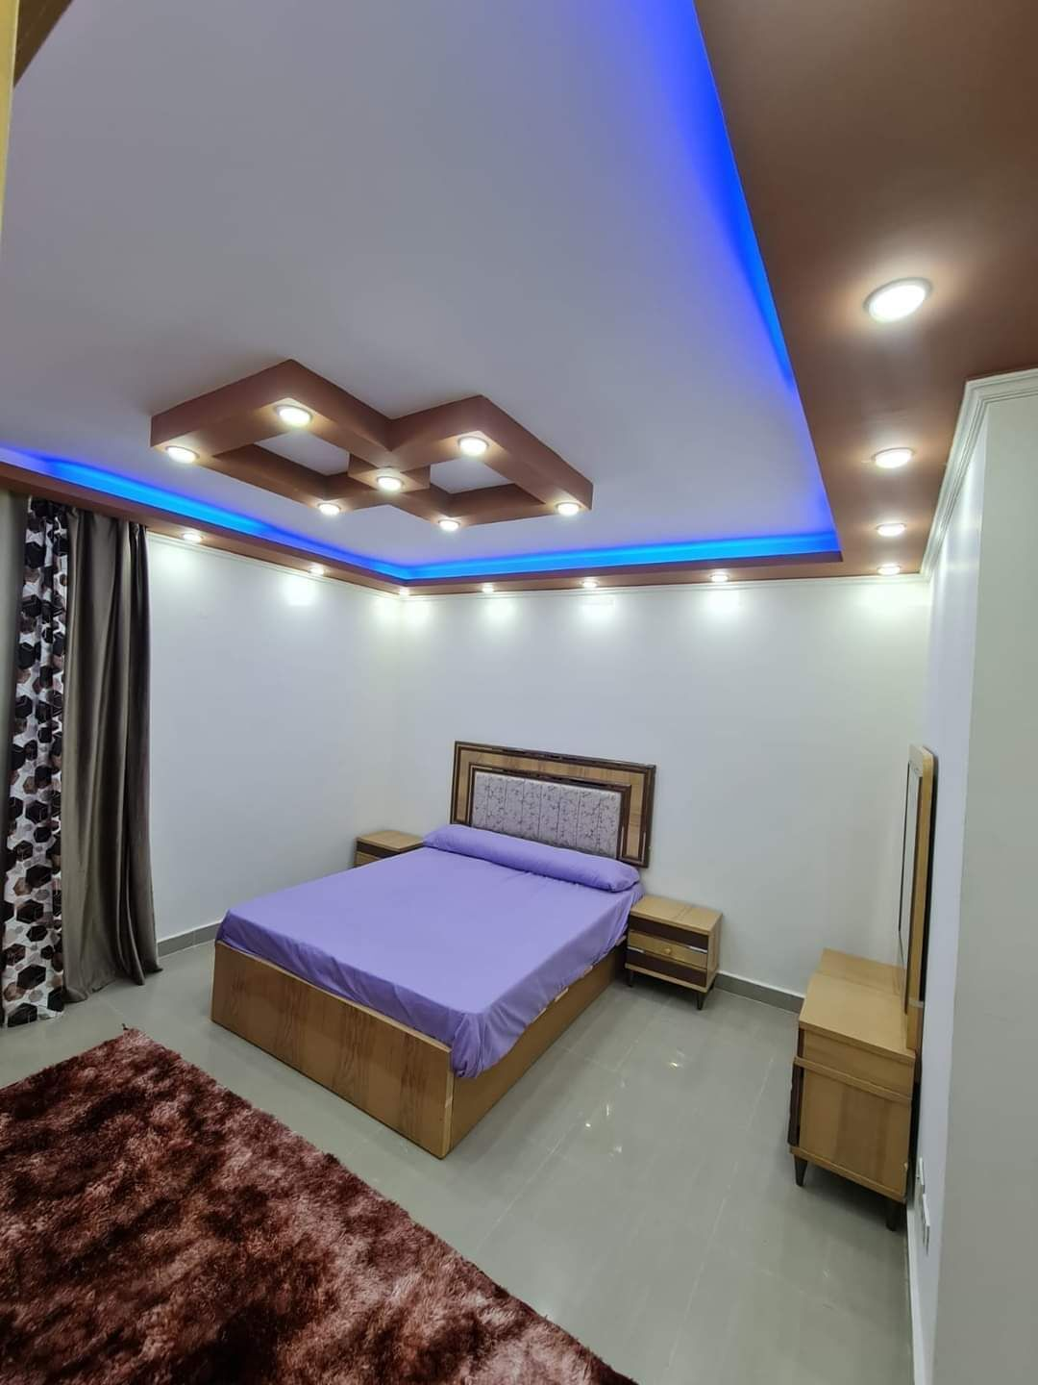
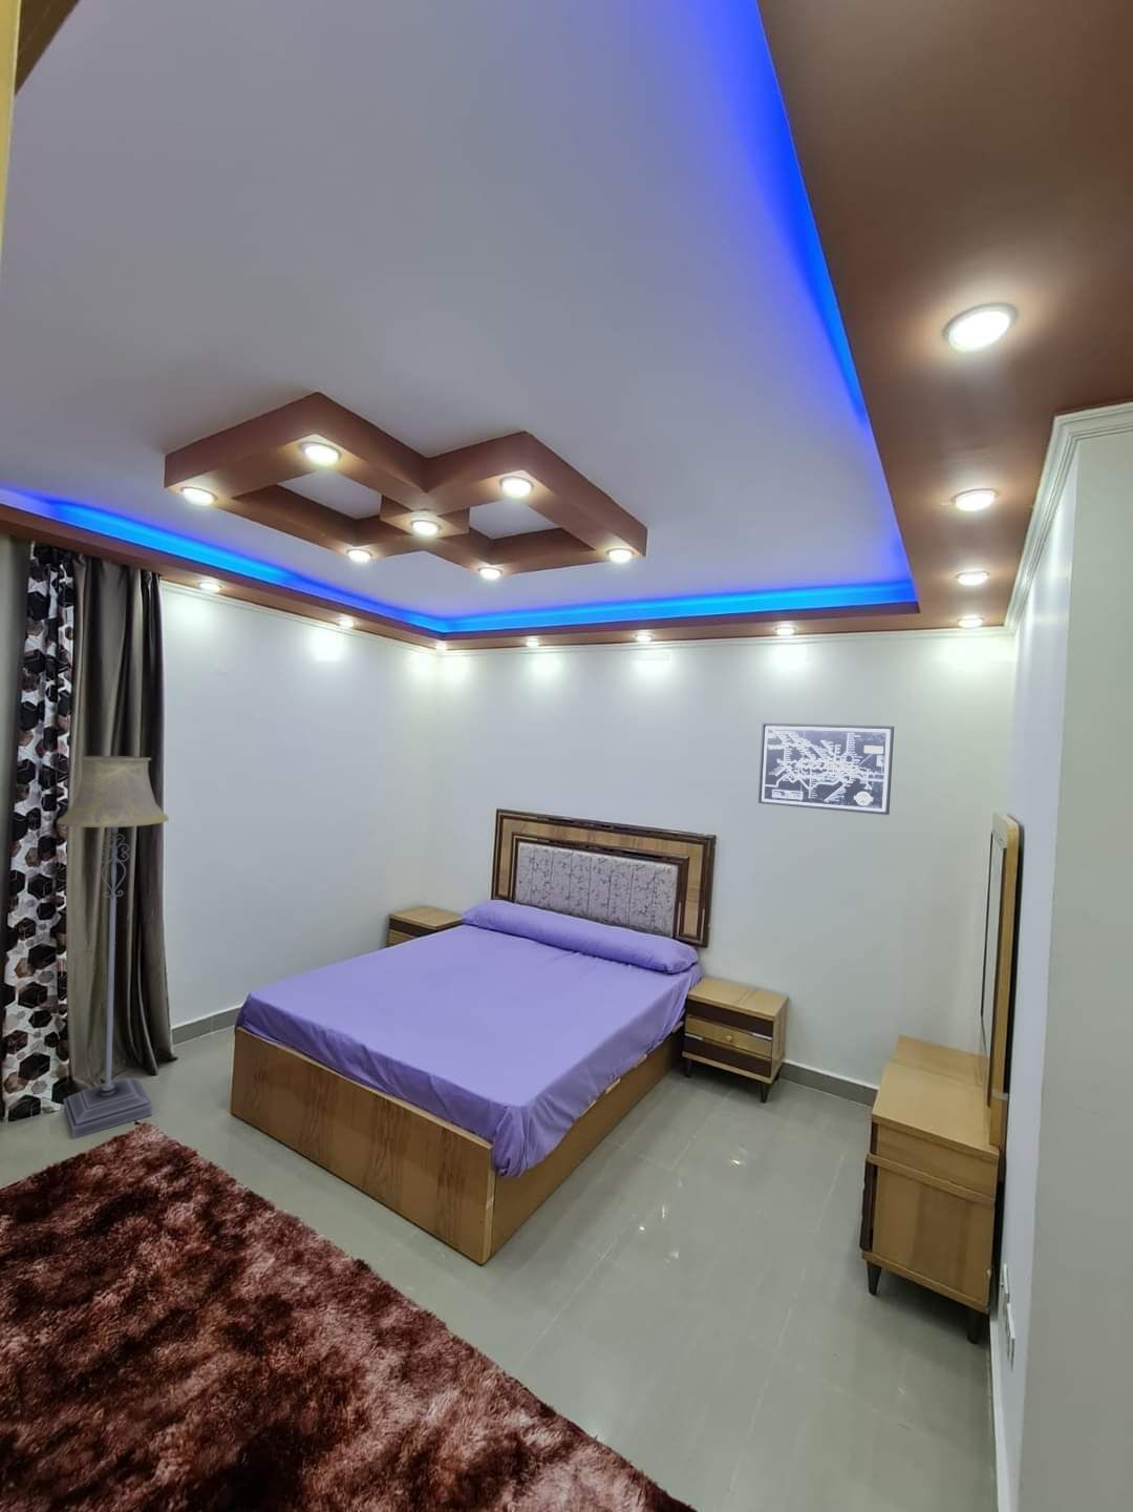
+ floor lamp (112, 936)
+ wall art (822, 767)
